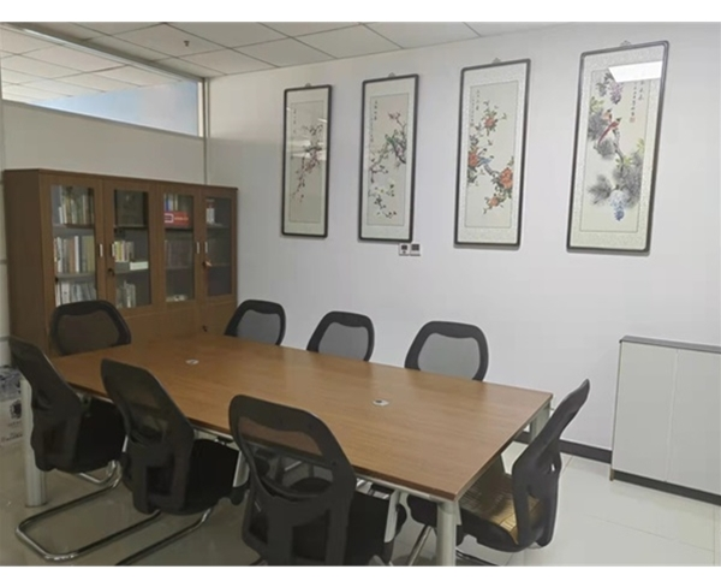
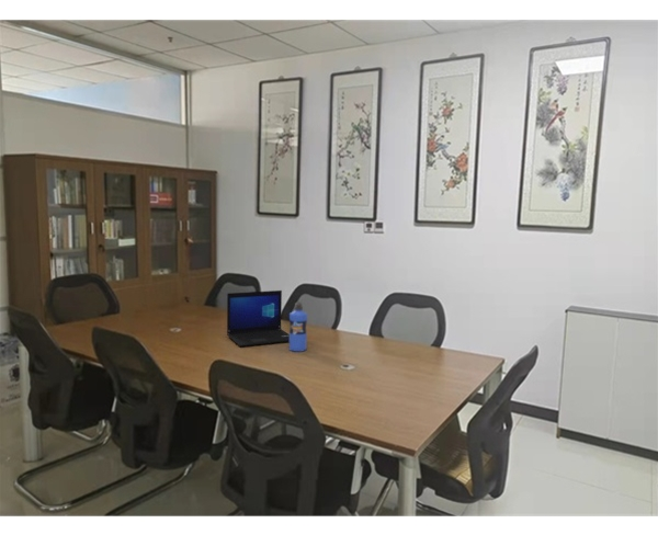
+ water bottle (297, 326)
+ laptop (261, 317)
